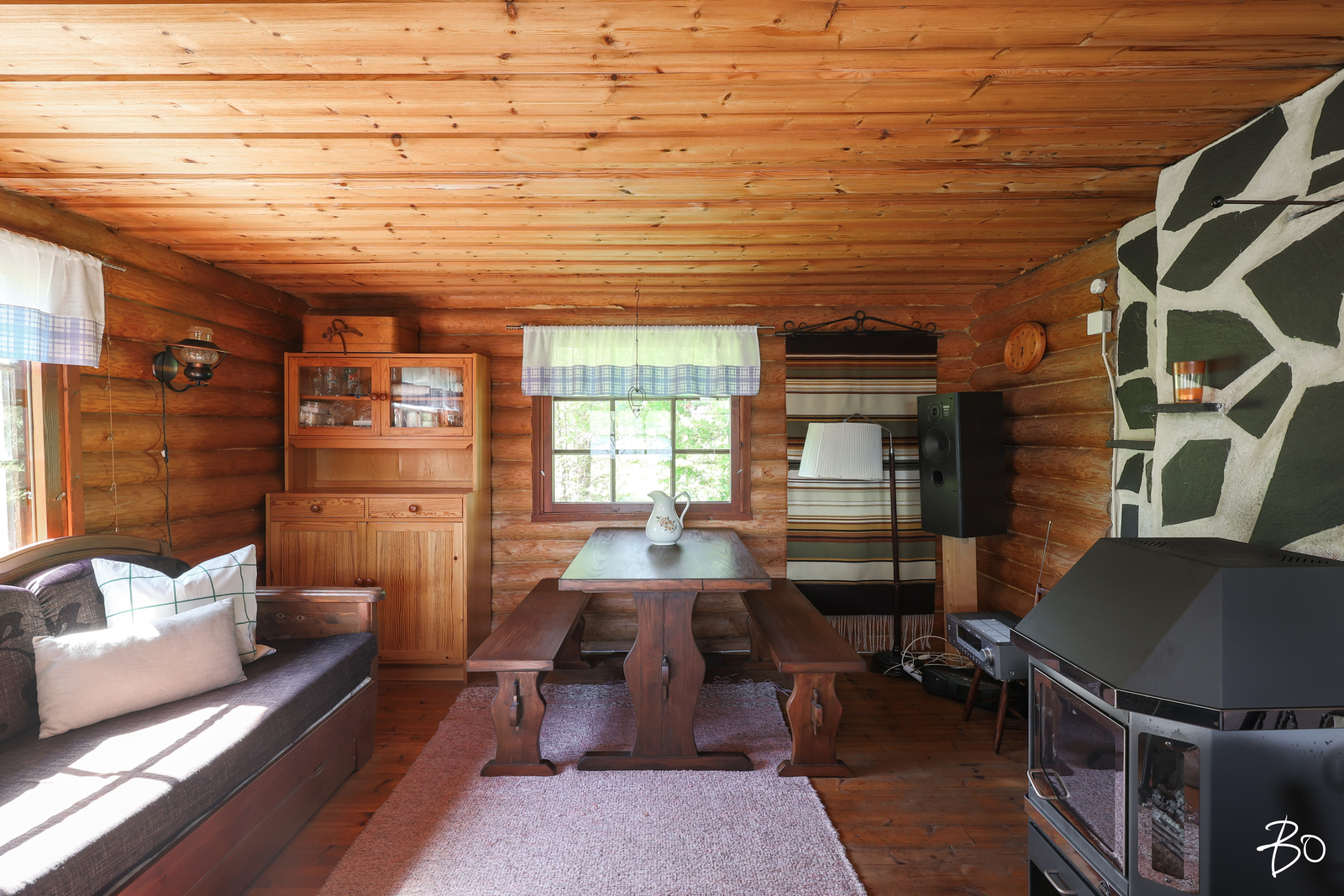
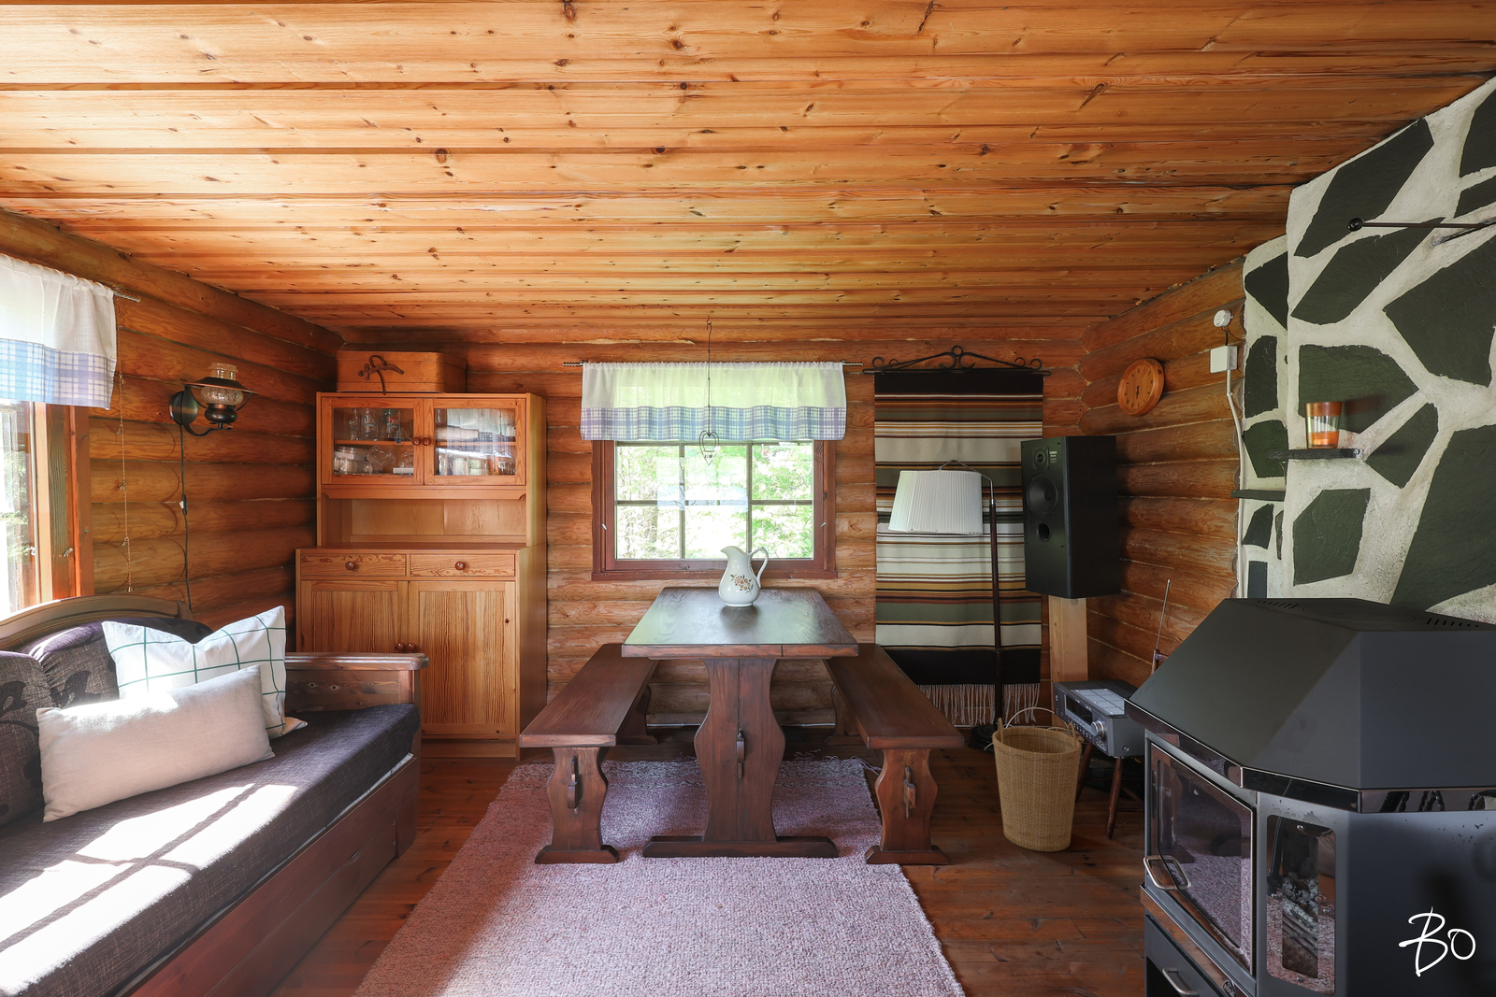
+ basket (1036, 779)
